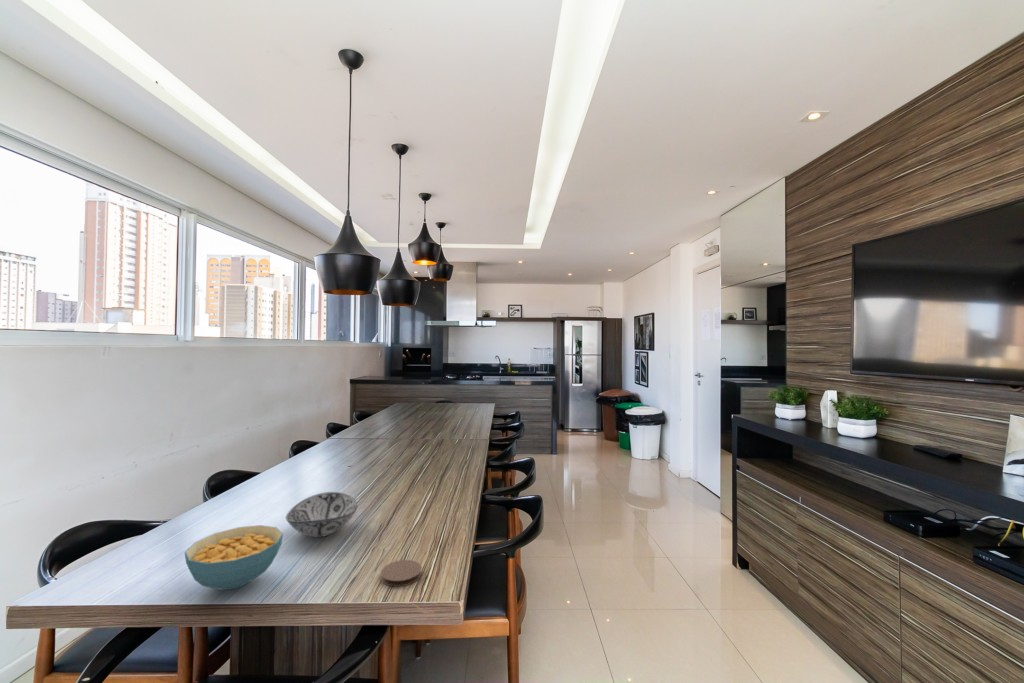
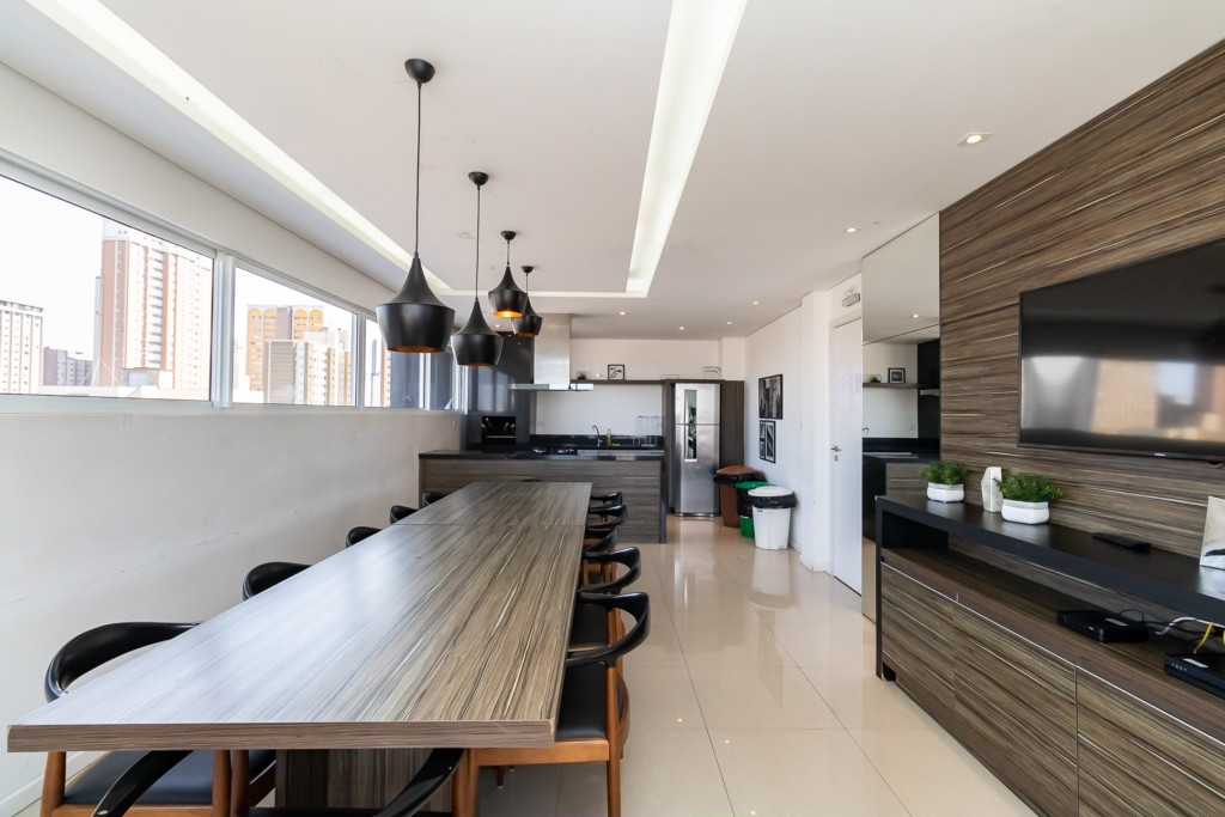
- cereal bowl (235, 562)
- decorative bowl (322, 518)
- coaster (401, 572)
